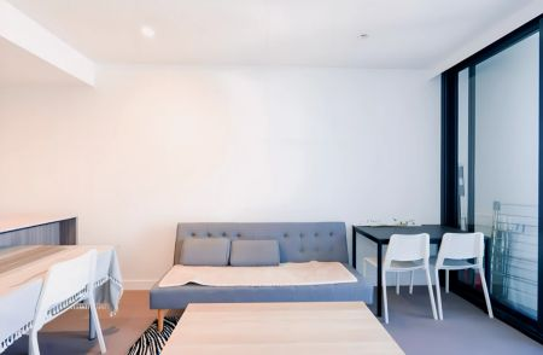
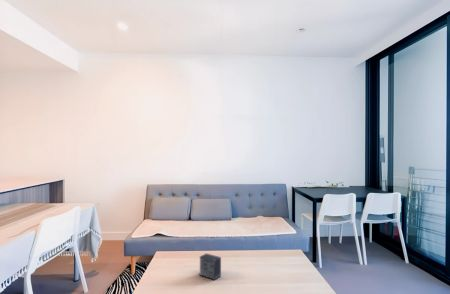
+ small box (210, 266)
